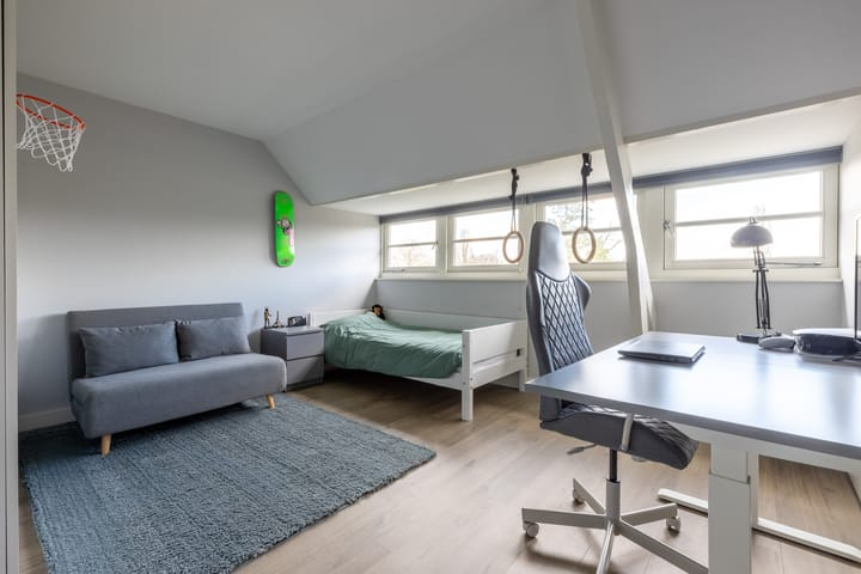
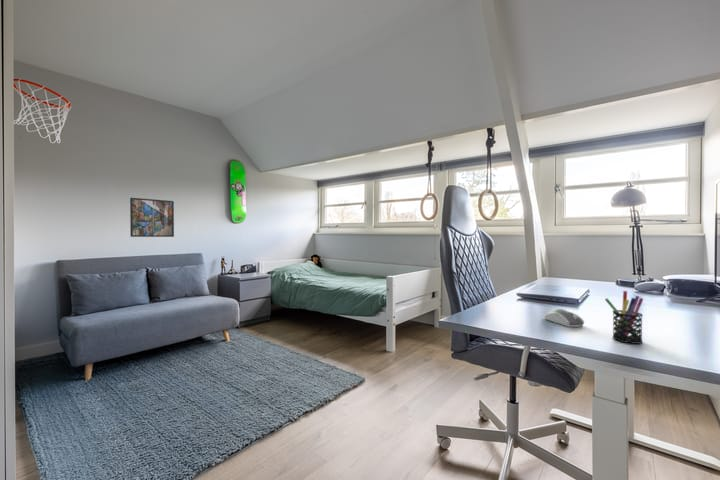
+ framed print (153, 218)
+ pen holder (623, 315)
+ computer mouse (562, 315)
